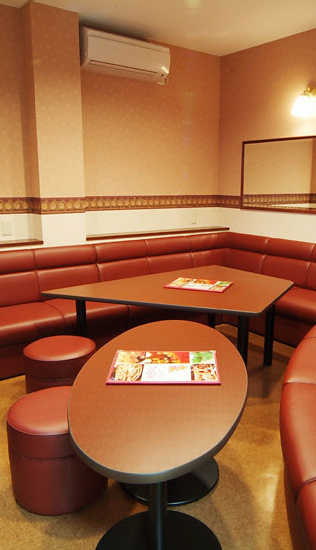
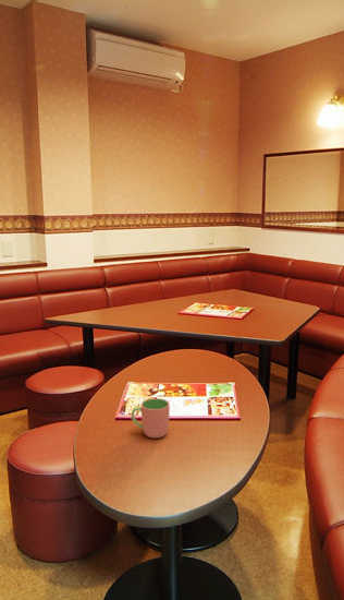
+ cup (150, 418)
